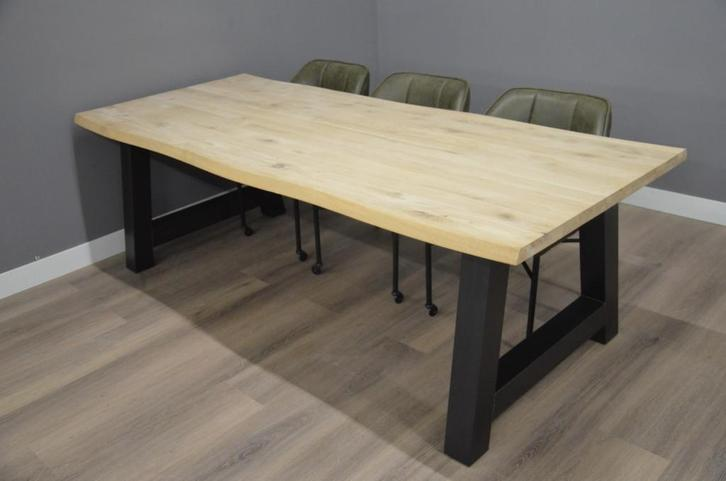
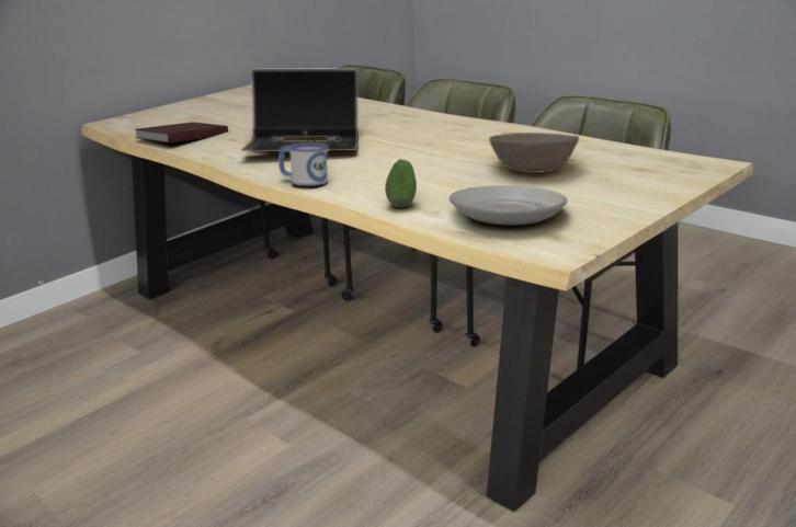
+ plate (507, 206)
+ mug (302, 164)
+ laptop computer (302, 110)
+ notebook (182, 131)
+ fruit (400, 183)
+ bowl (533, 152)
